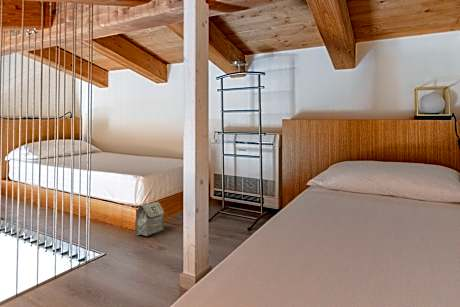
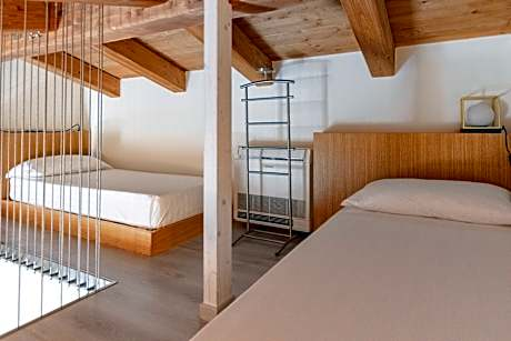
- bag (150, 217)
